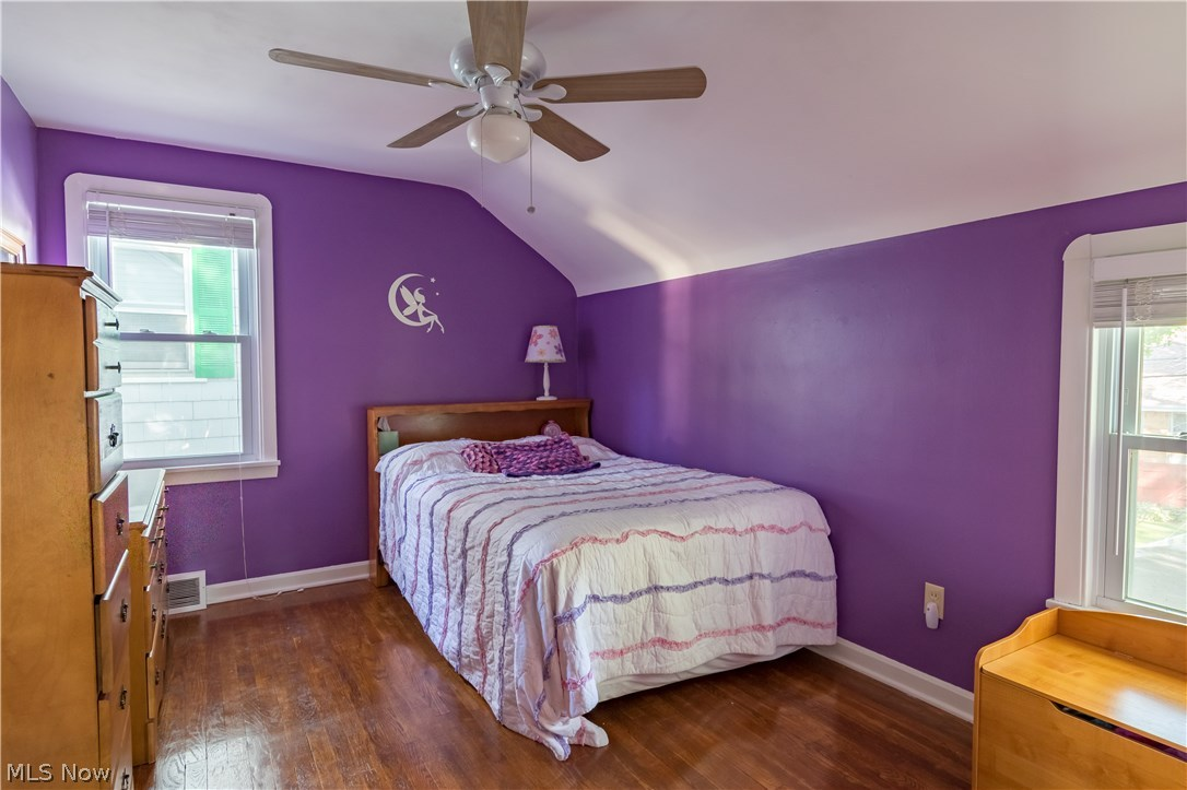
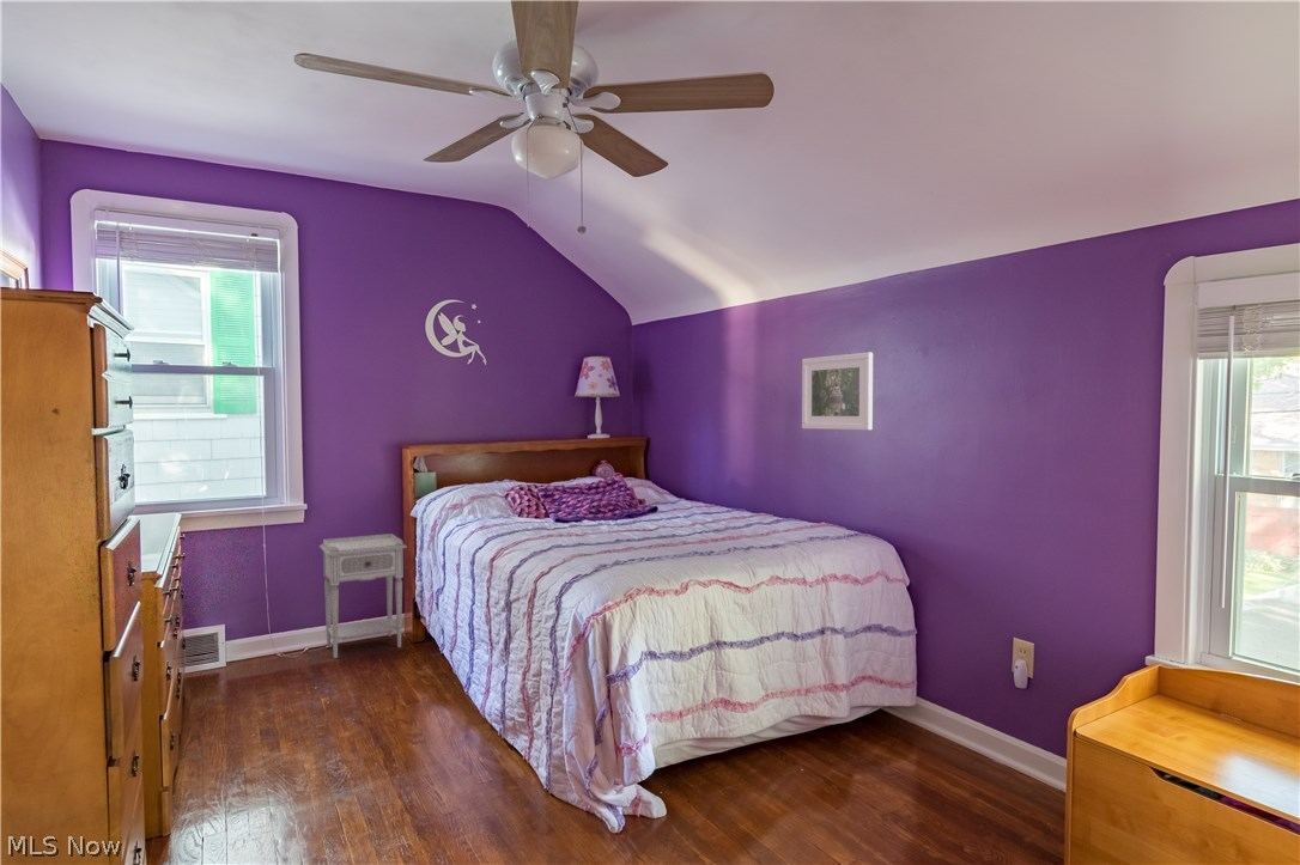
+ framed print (836, 392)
+ nightstand (362, 580)
